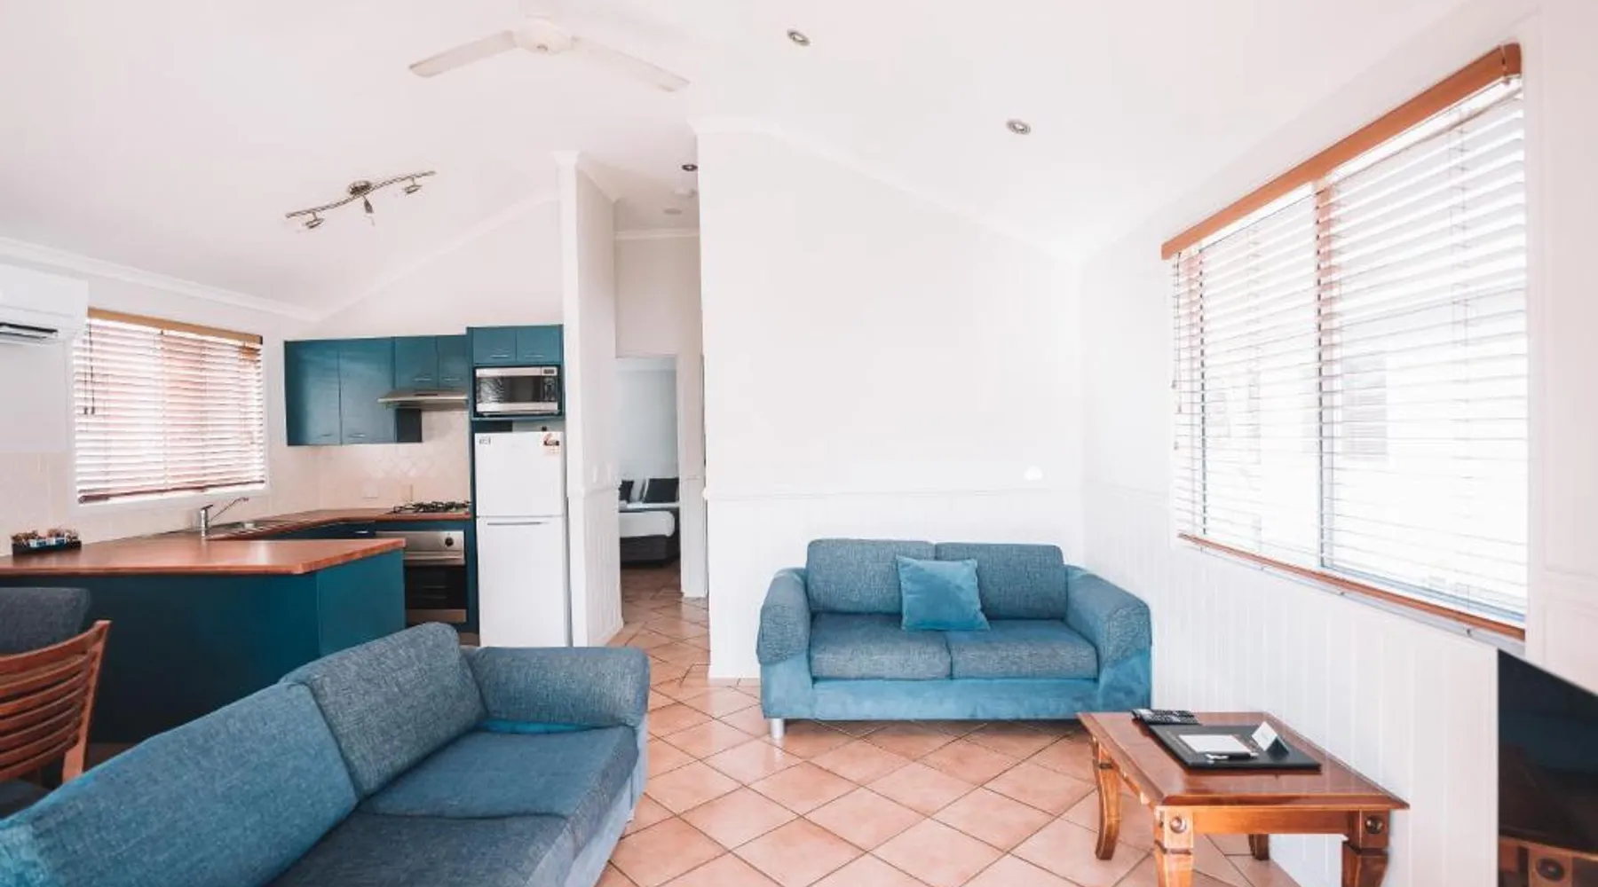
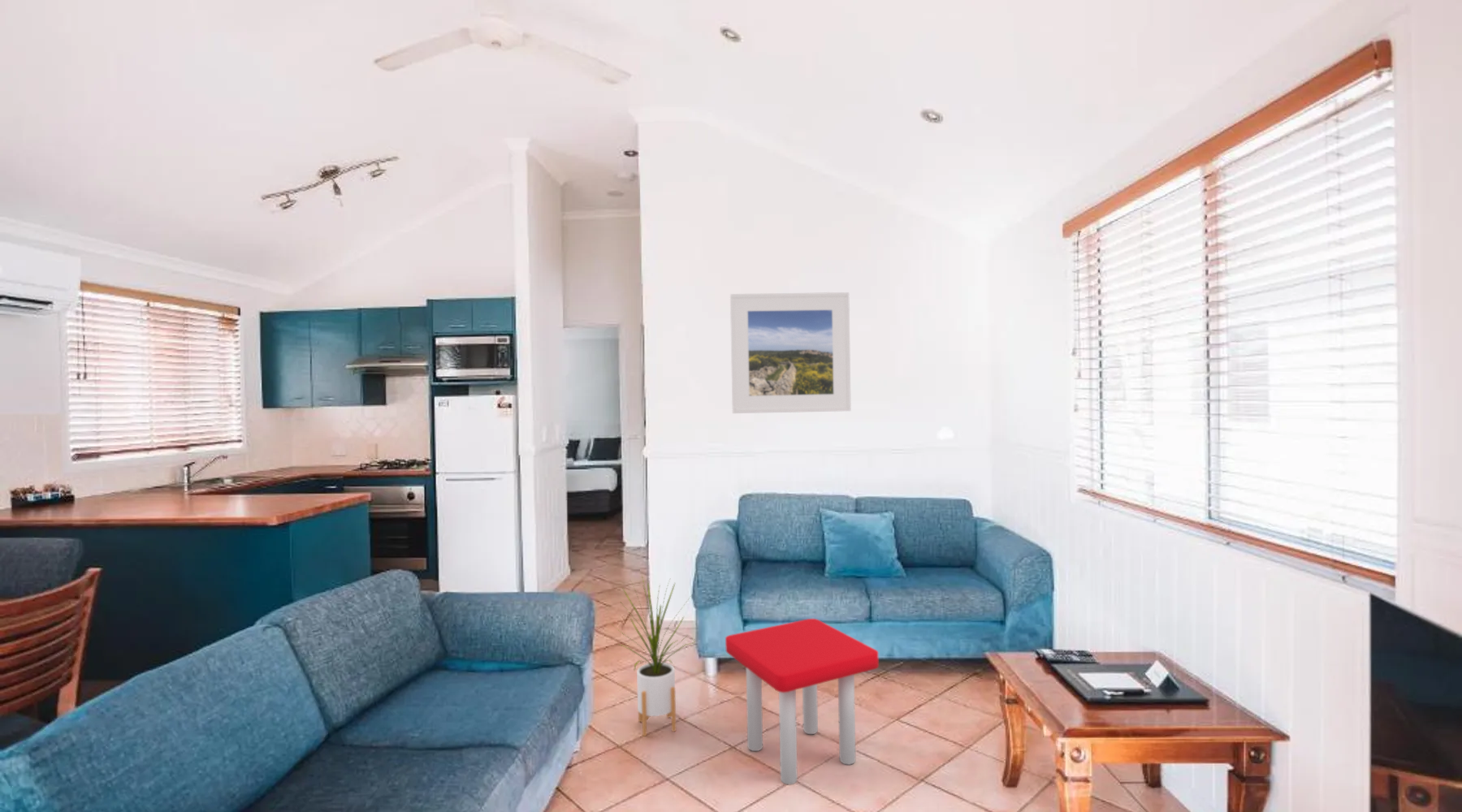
+ stool (802, 698)
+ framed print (790, 352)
+ house plant (658, 651)
